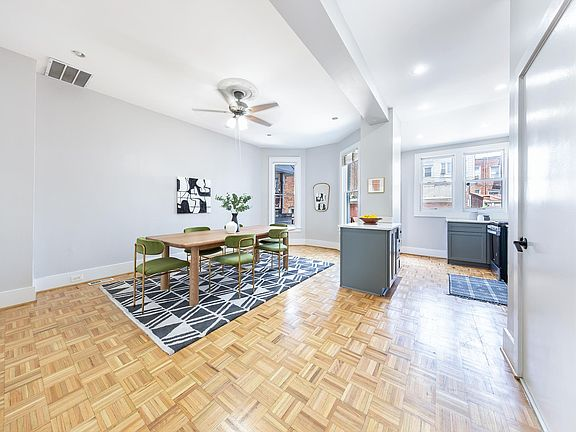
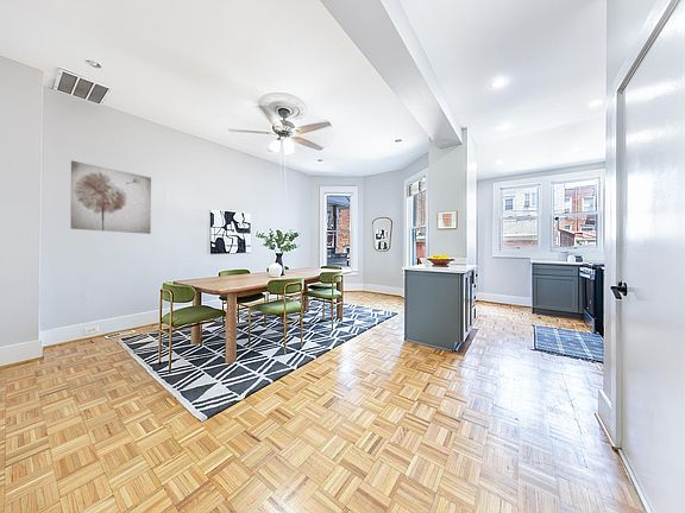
+ wall art (114, 201)
